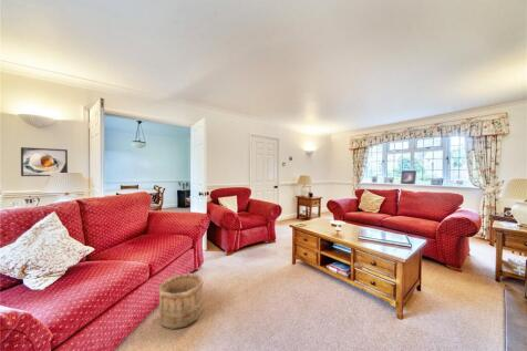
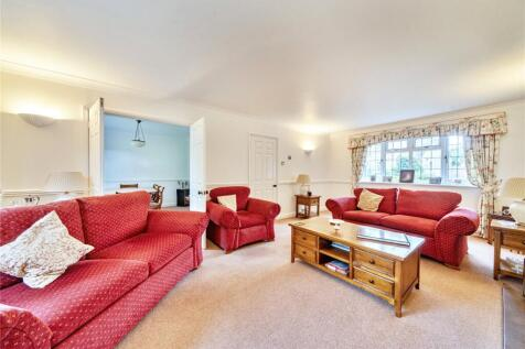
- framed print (44, 162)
- wooden bucket (180, 299)
